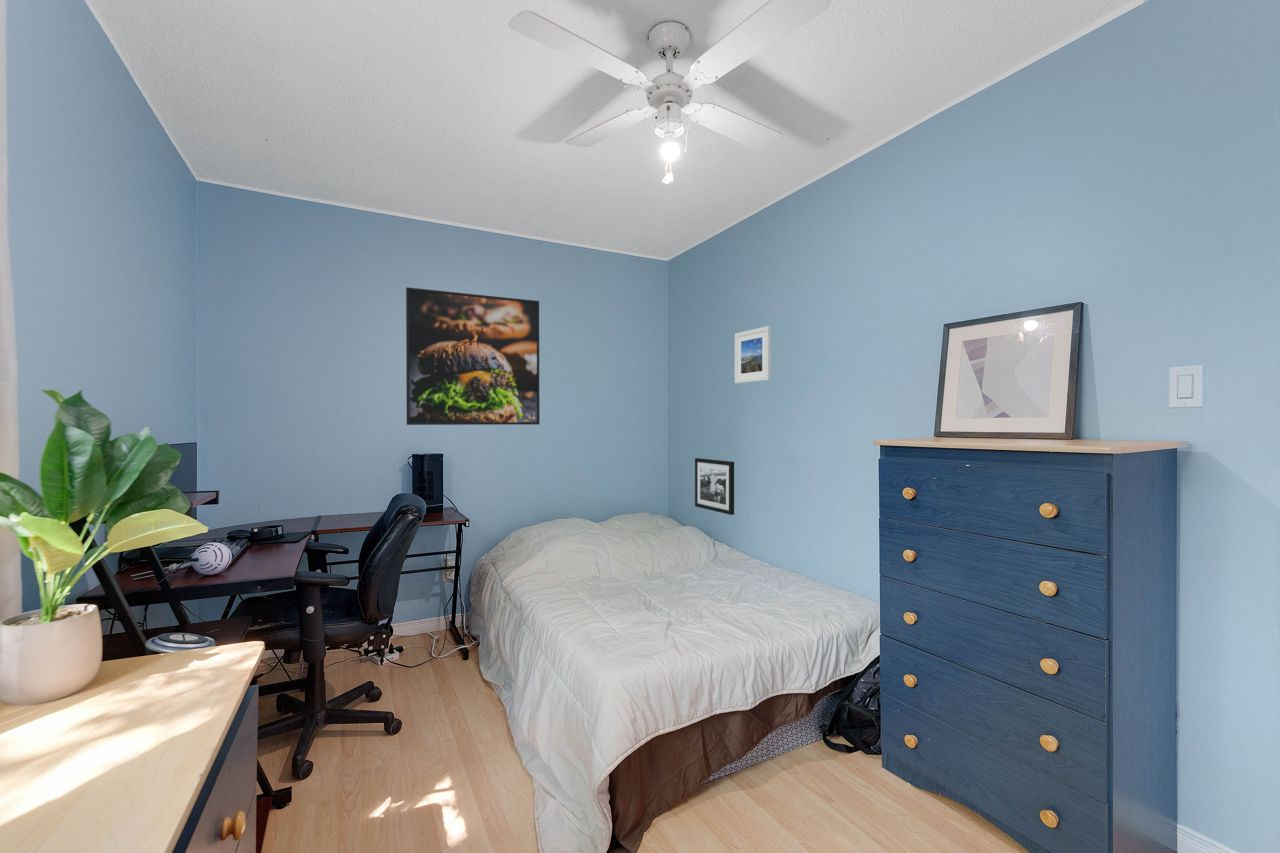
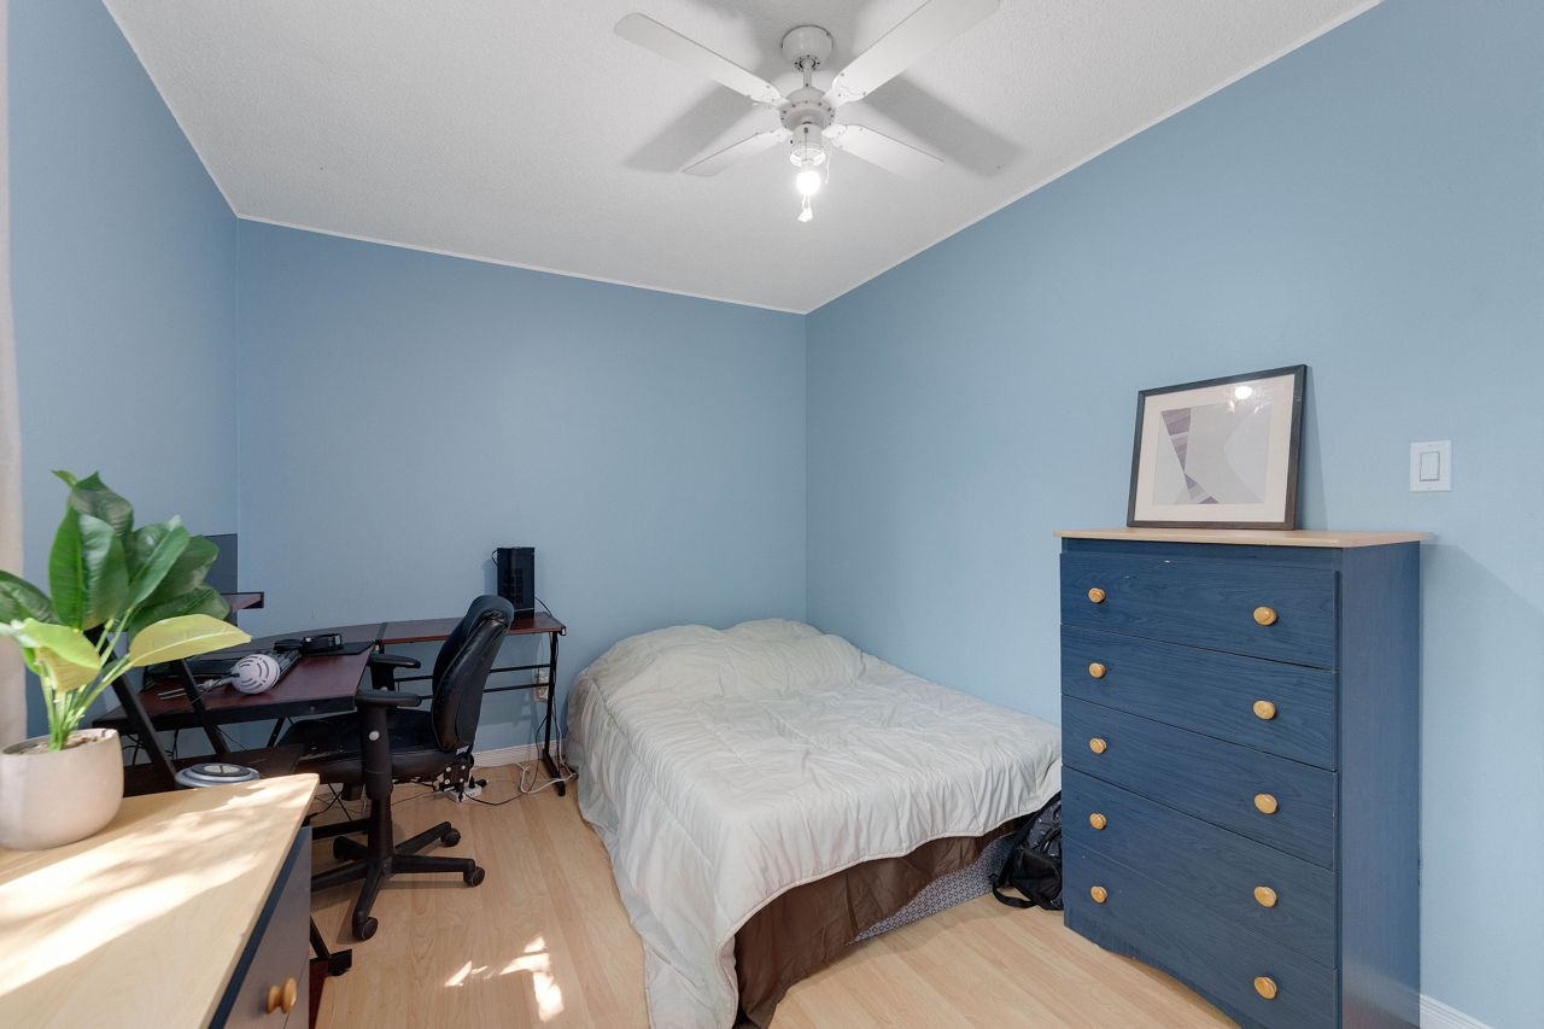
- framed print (476, 359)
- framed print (752, 355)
- picture frame (713, 485)
